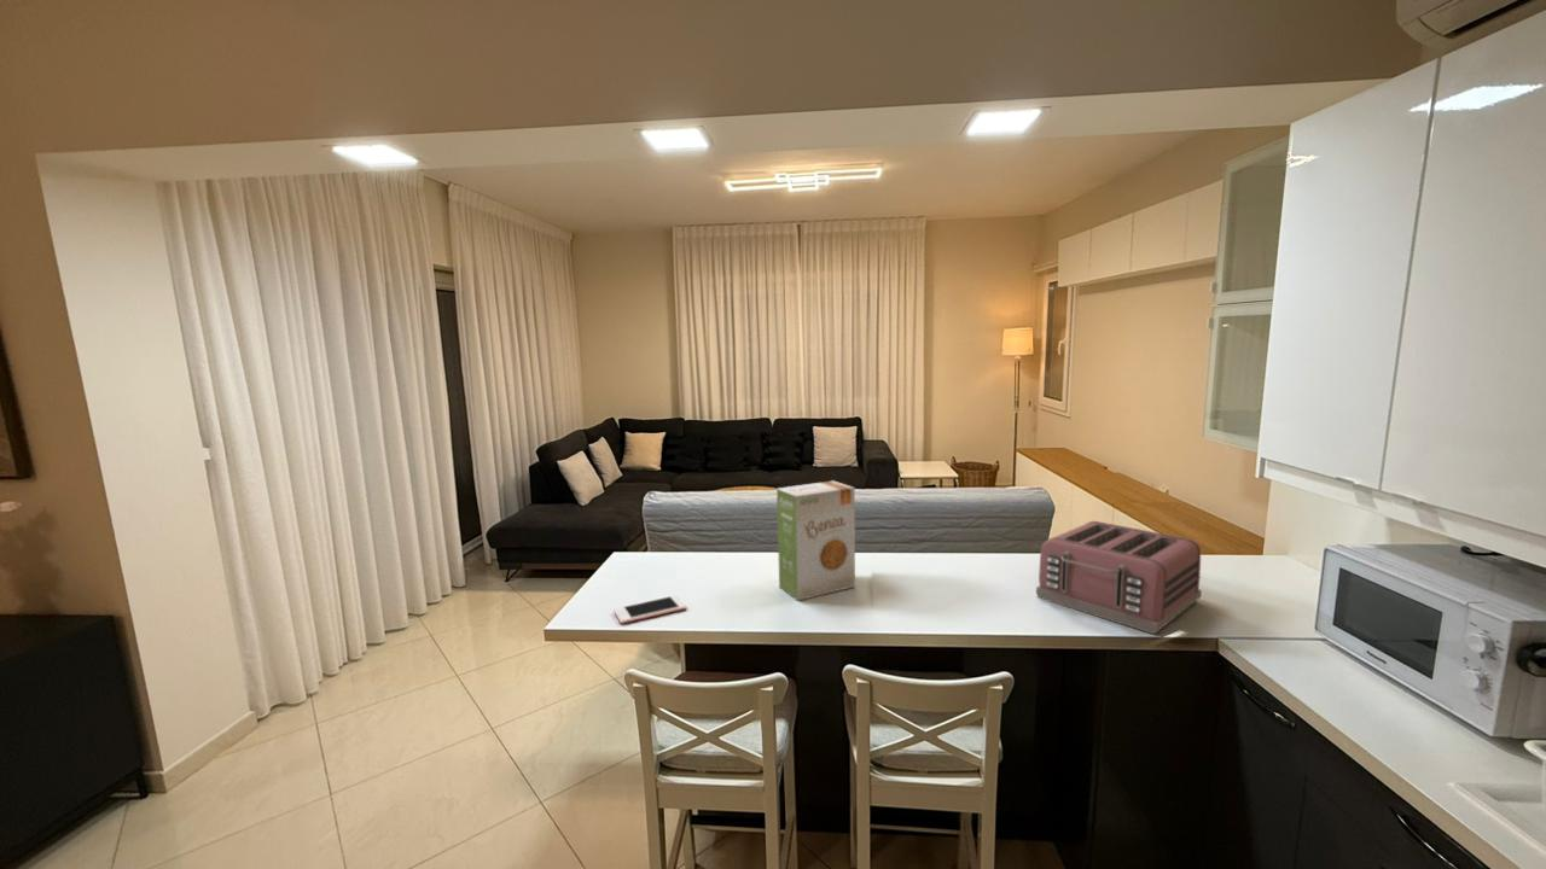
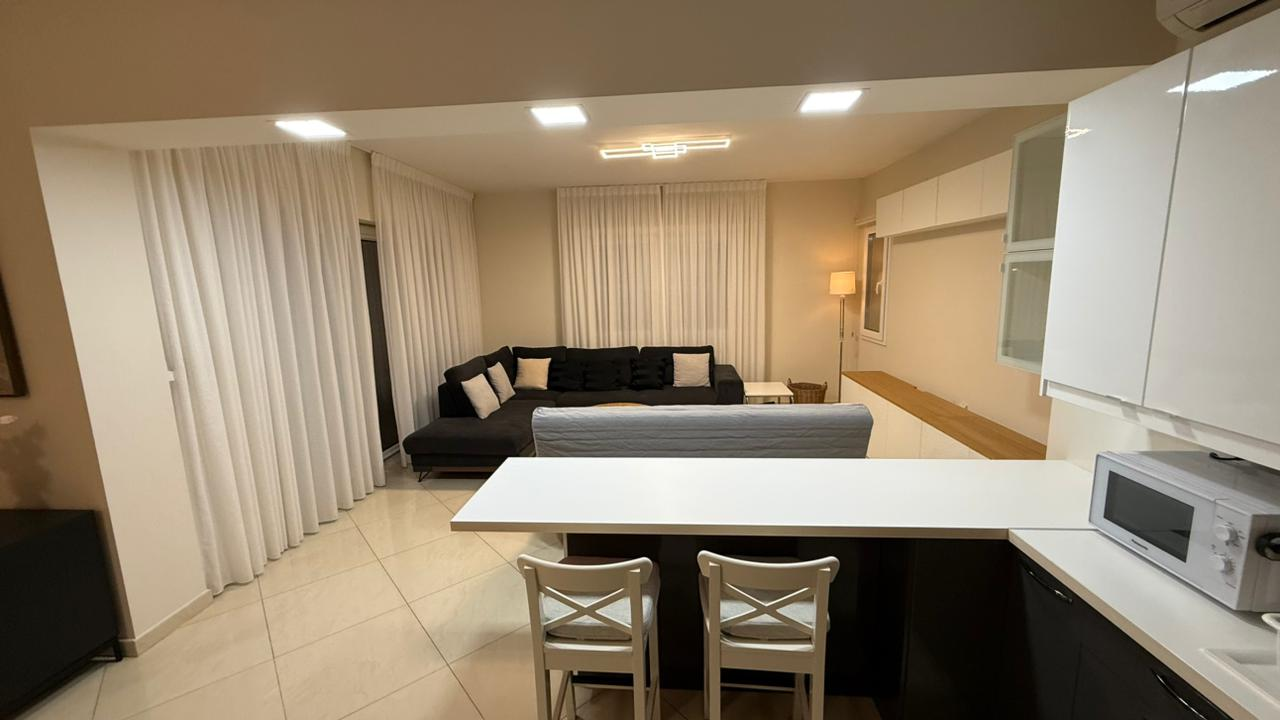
- toaster (1115, 570)
- cell phone (650, 608)
- food box (815, 537)
